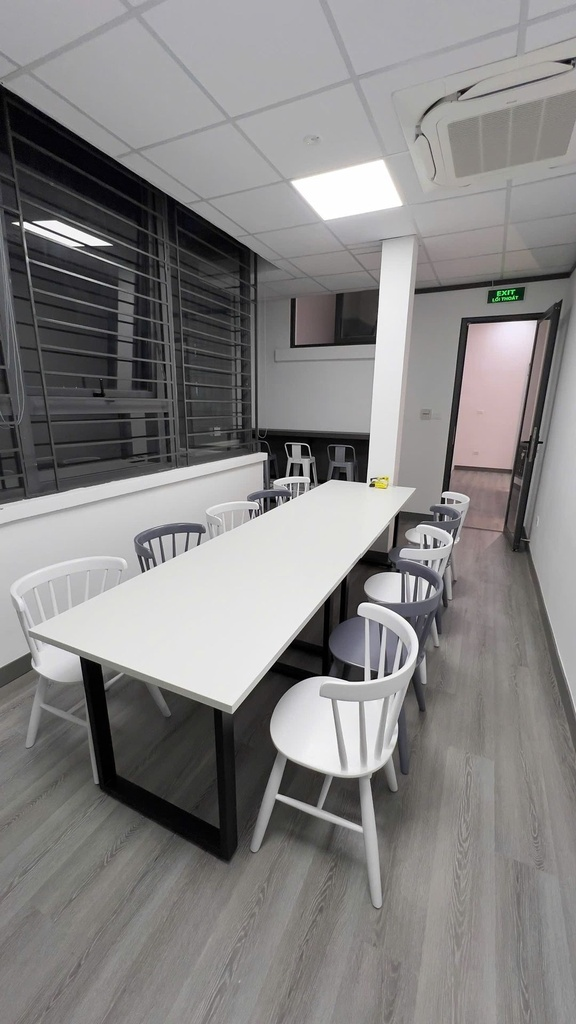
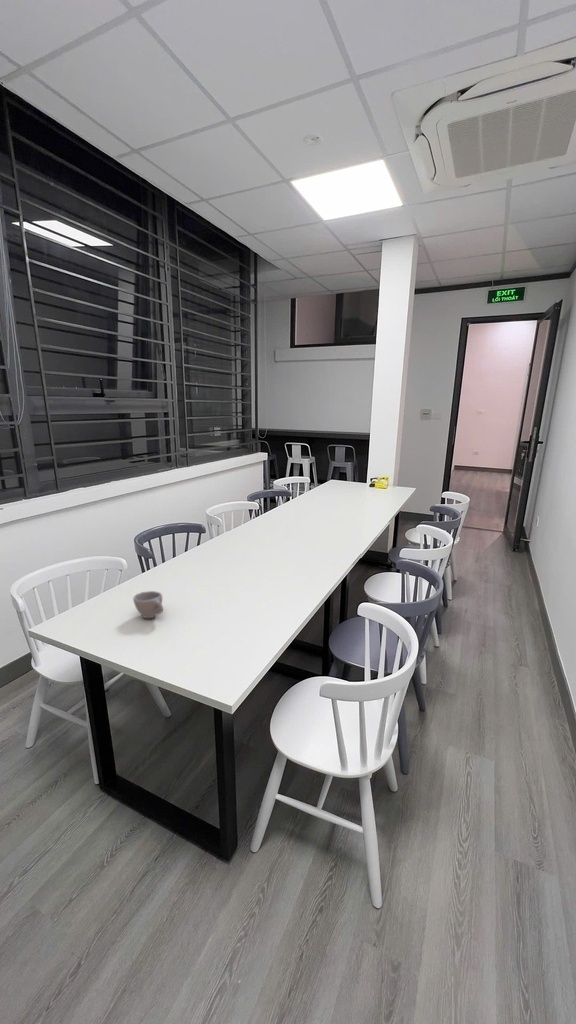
+ cup (151, 606)
